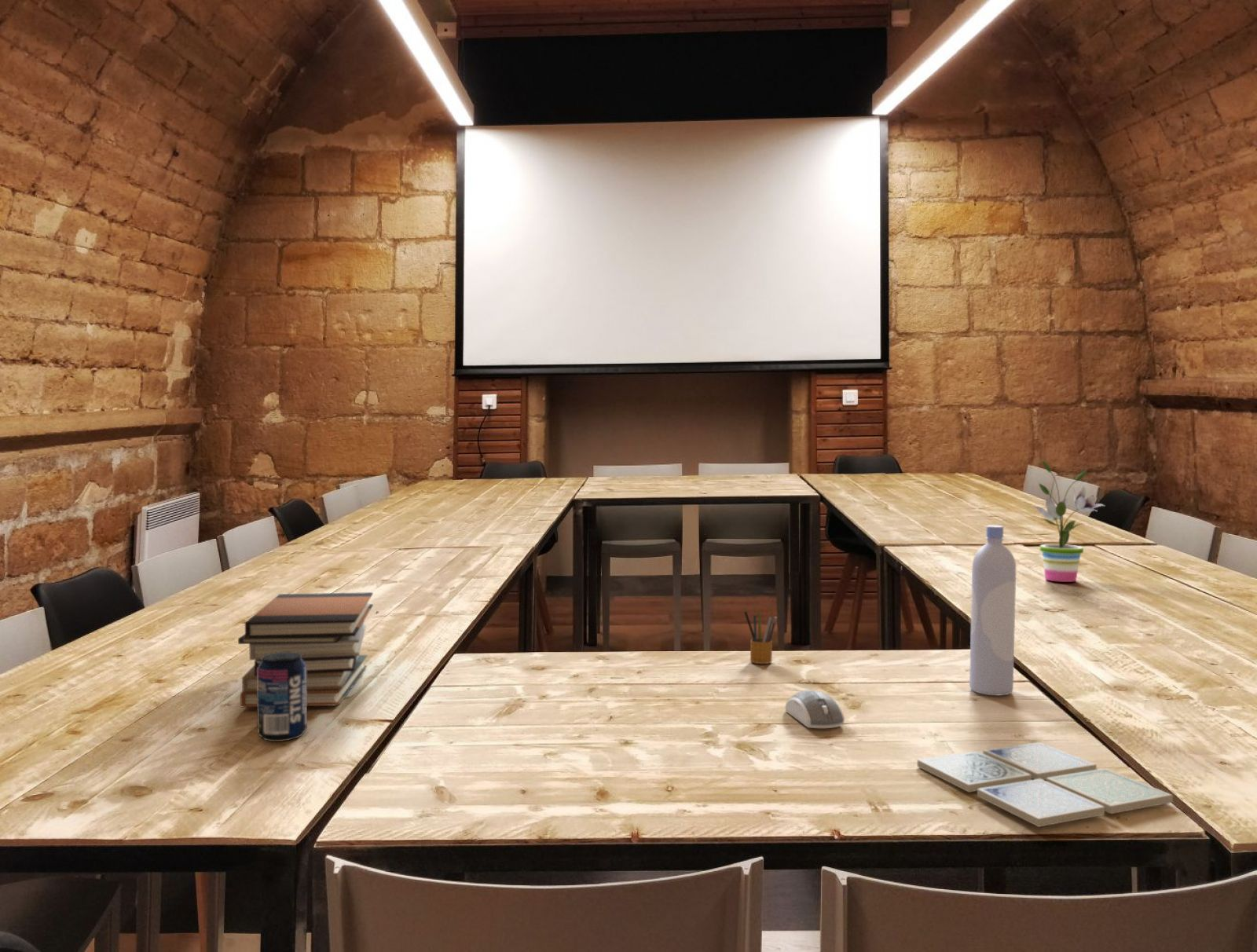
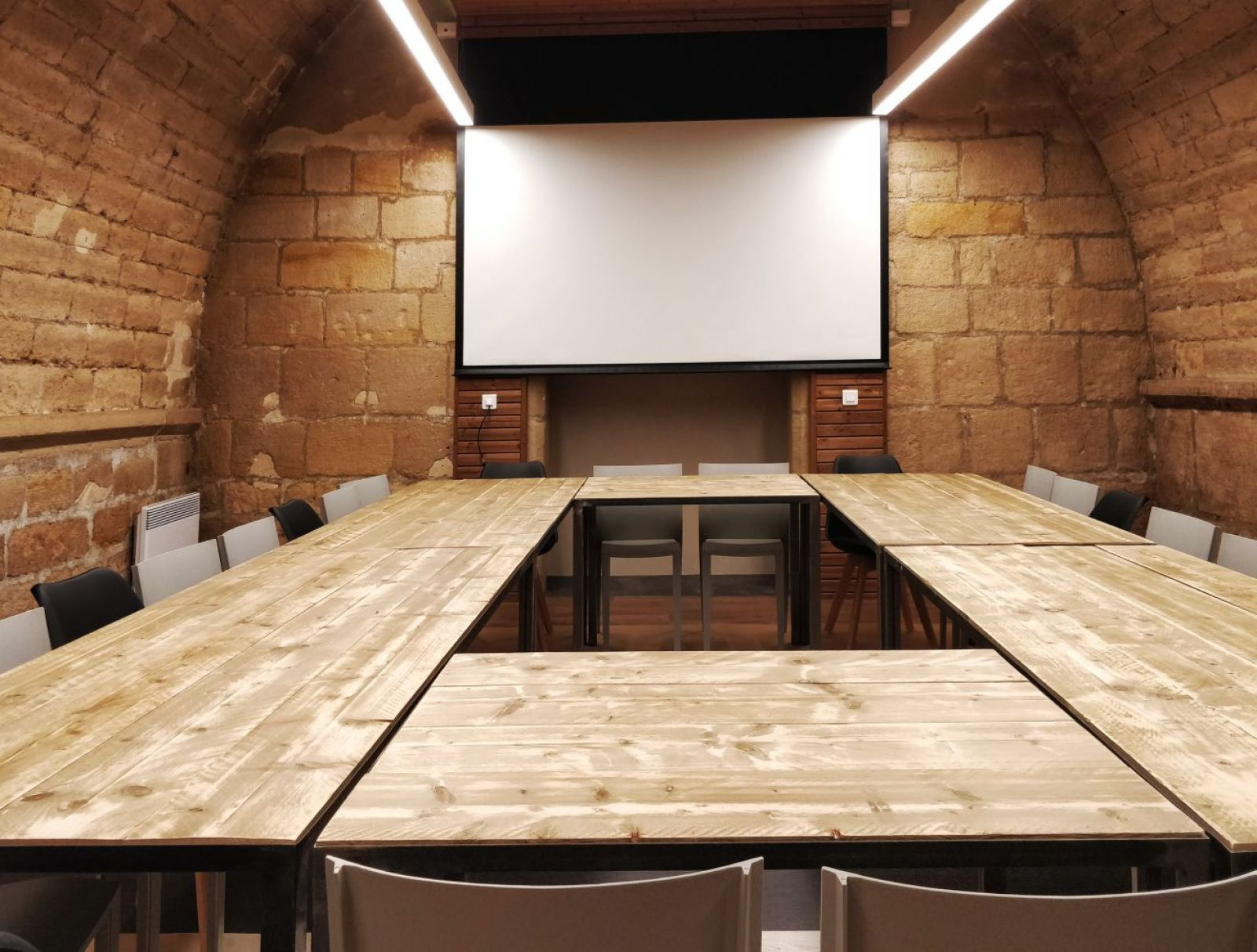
- computer mouse (812, 704)
- pencil box (759, 635)
- bottle (993, 608)
- beverage can (281, 695)
- drink coaster (1039, 780)
- potted plant (1067, 520)
- book stack (312, 645)
